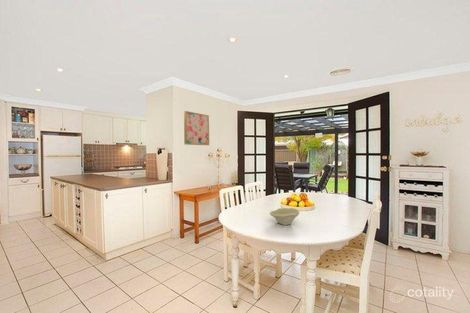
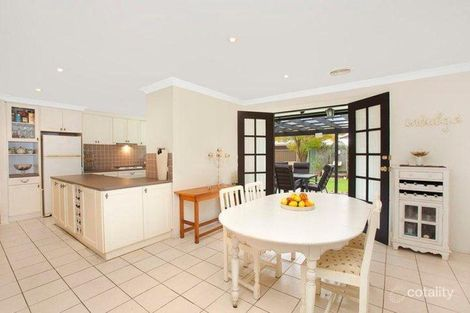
- bowl (284, 216)
- wall art (197, 129)
